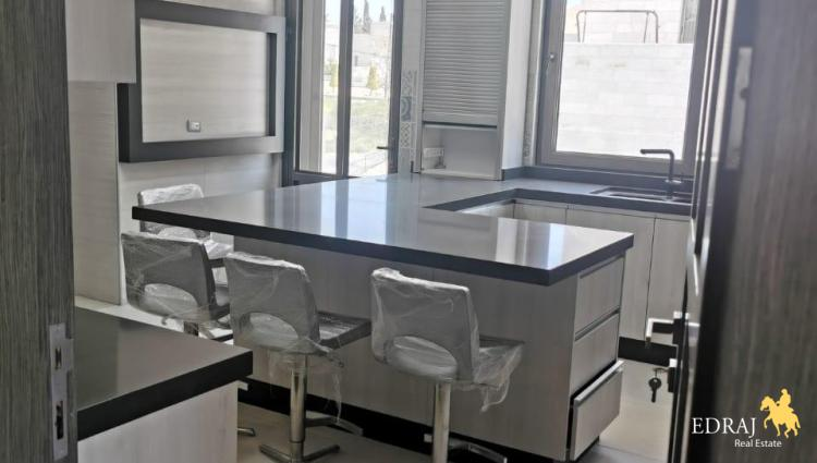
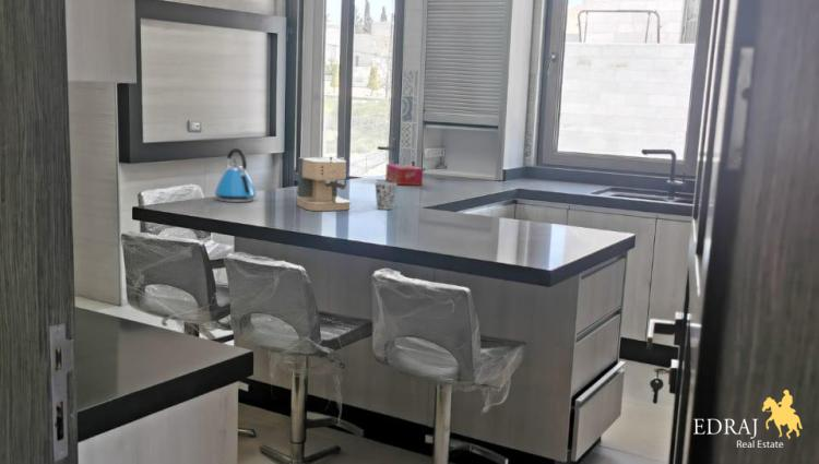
+ tissue box (403, 174)
+ cup (384, 195)
+ coffee maker (325, 181)
+ kettle (236, 174)
